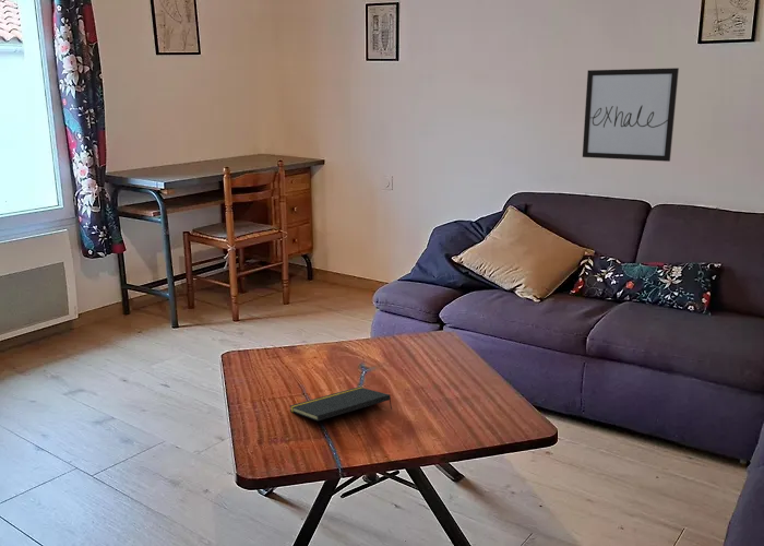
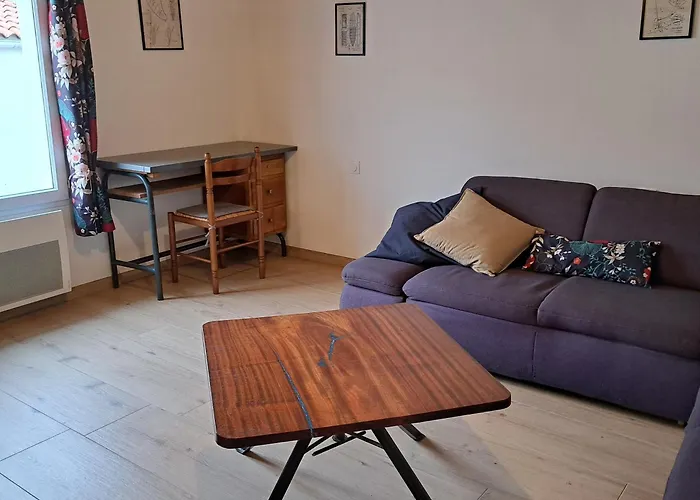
- notepad (339, 402)
- wall art (628, 115)
